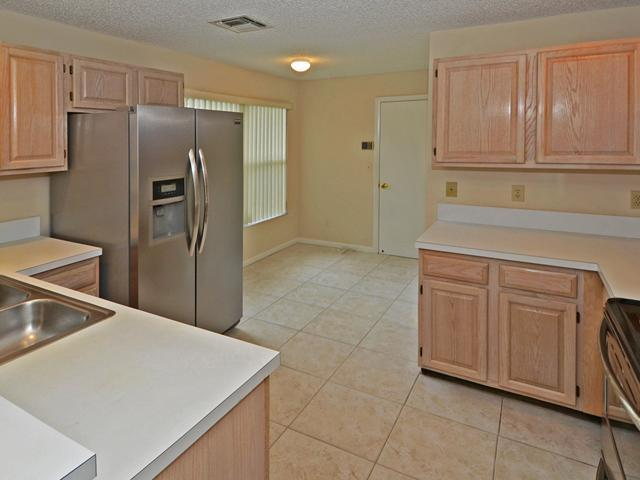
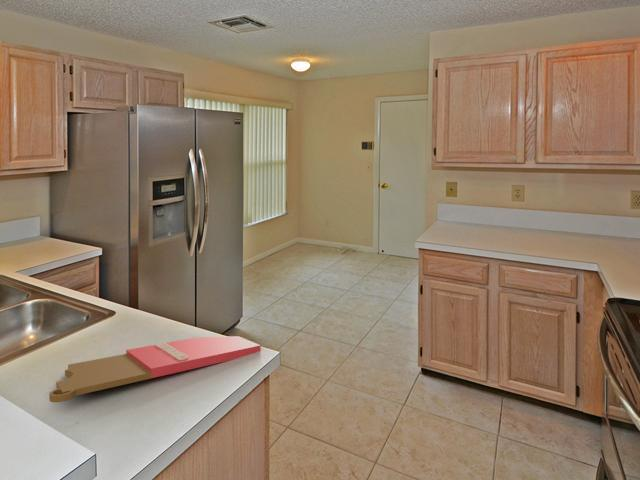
+ cutting board (158, 359)
